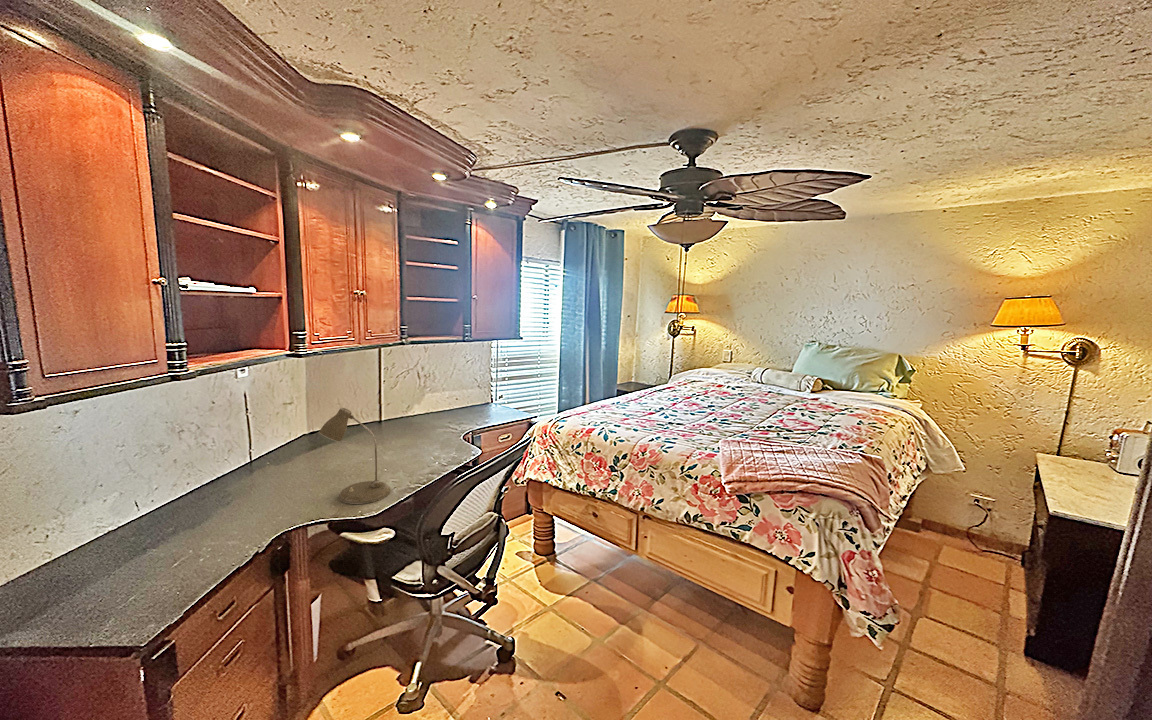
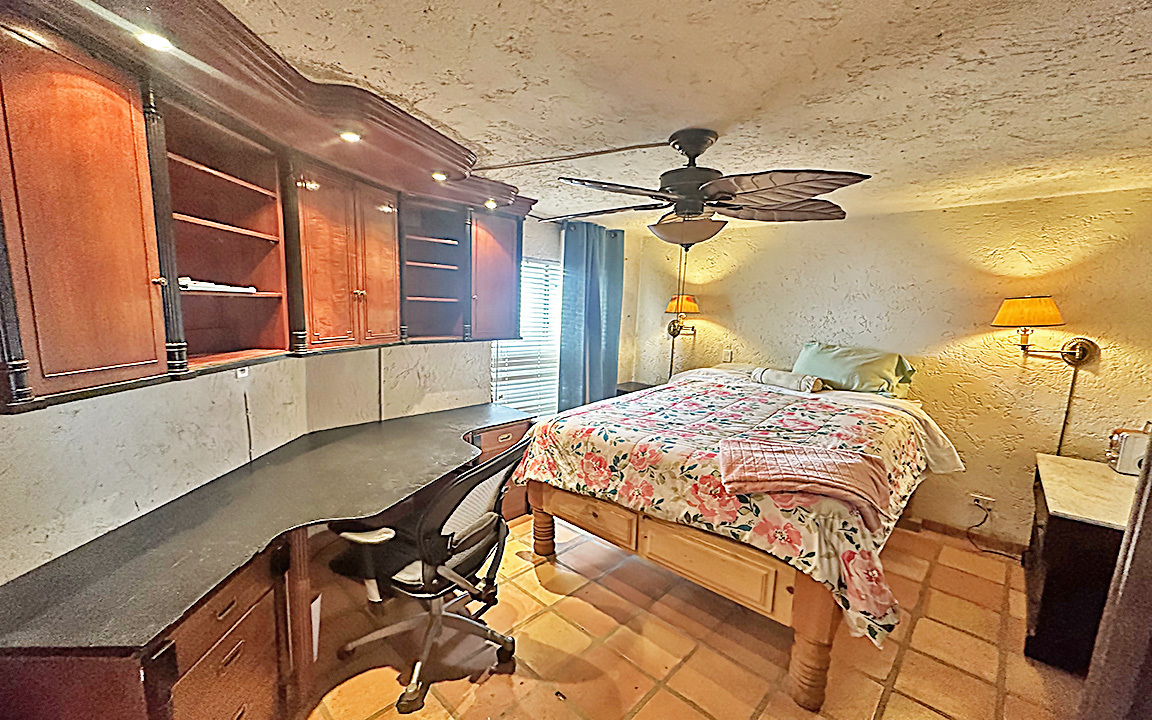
- desk lamp (375, 451)
